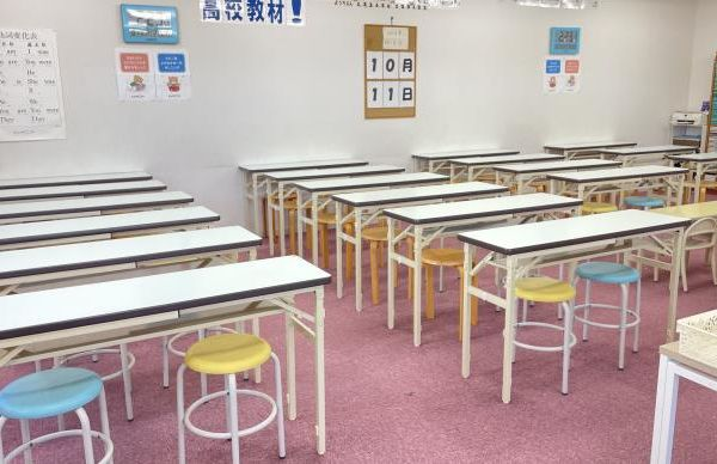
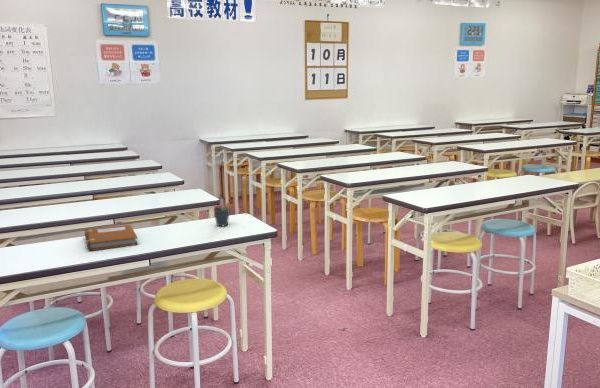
+ pen holder (221, 212)
+ notebook (110, 236)
